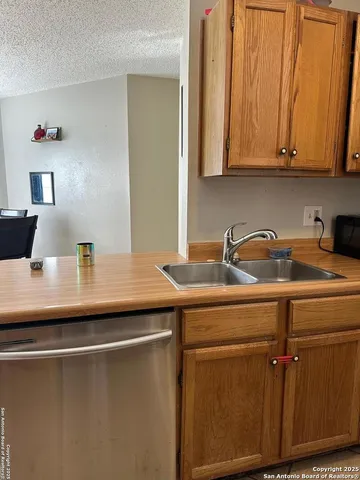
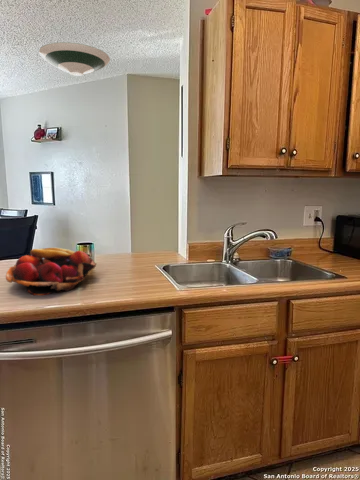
+ fruit basket (51, 267)
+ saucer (75, 65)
